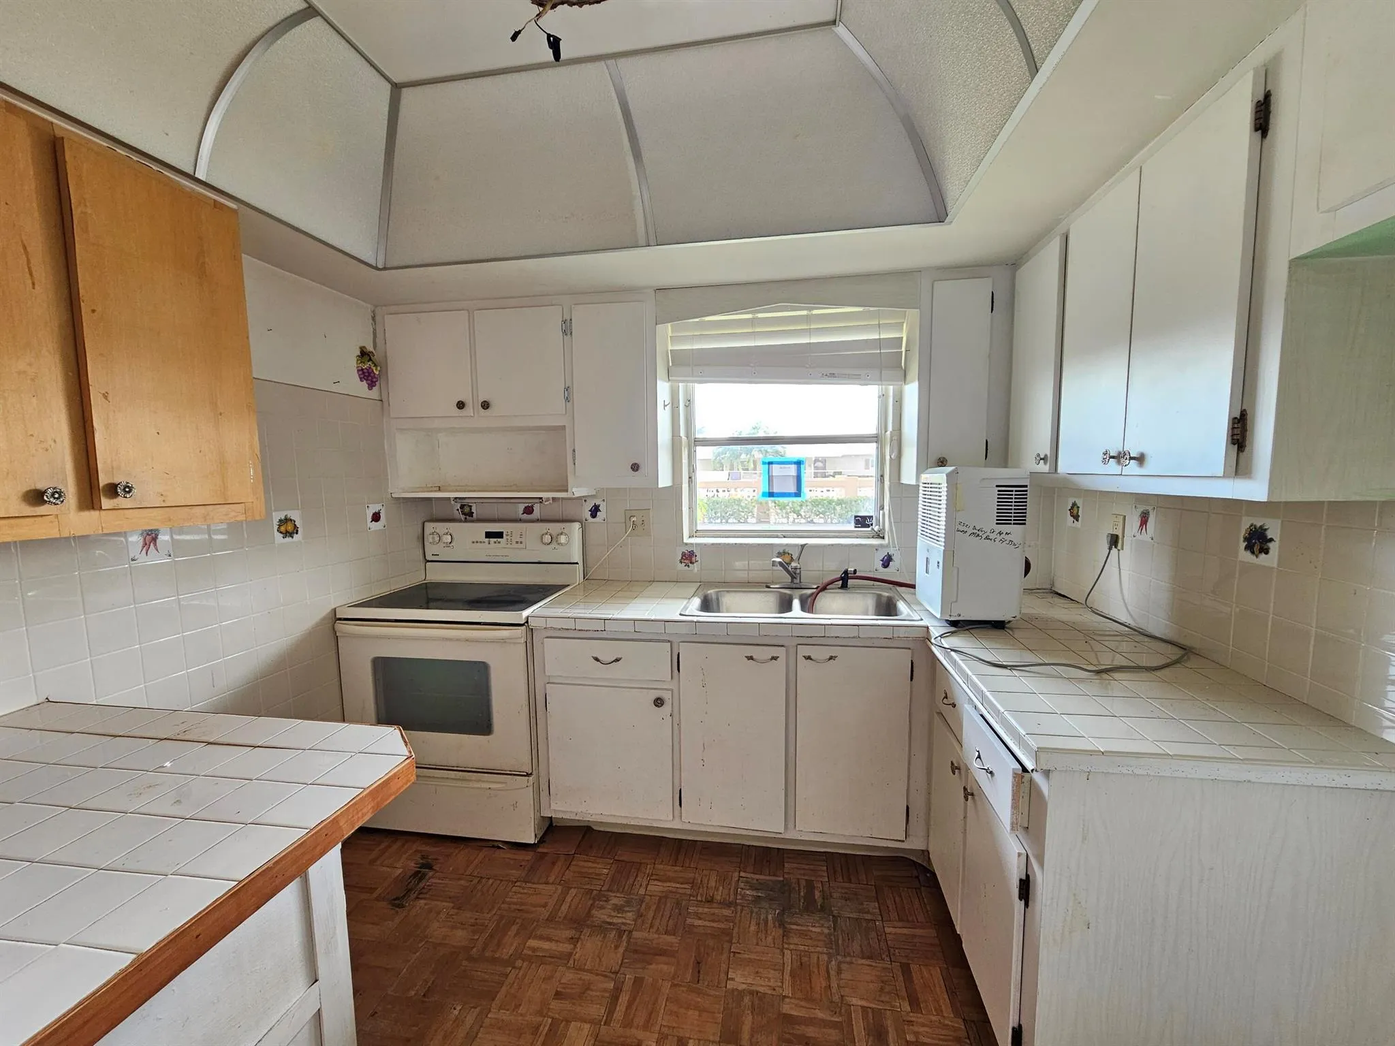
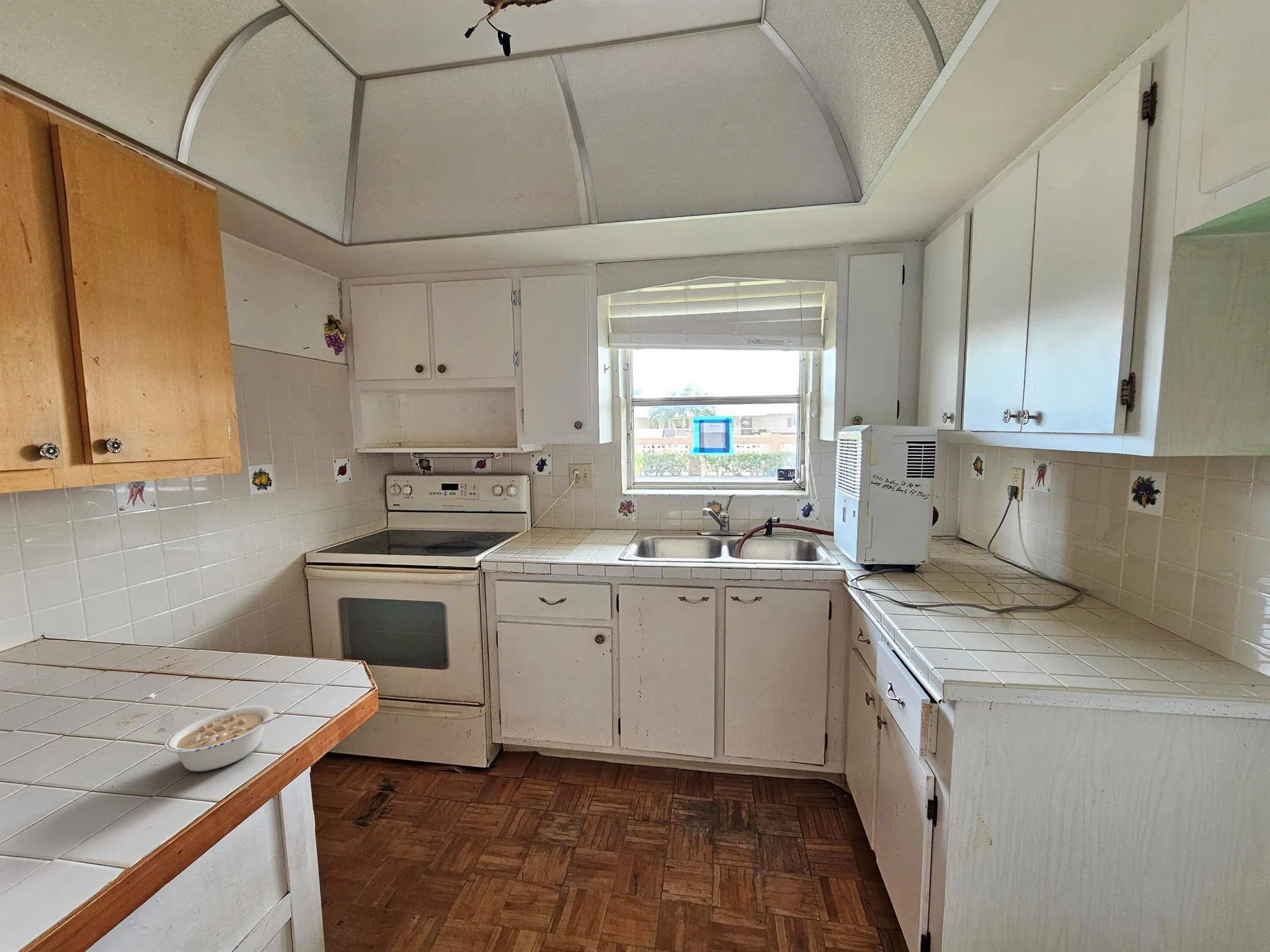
+ legume (227, 736)
